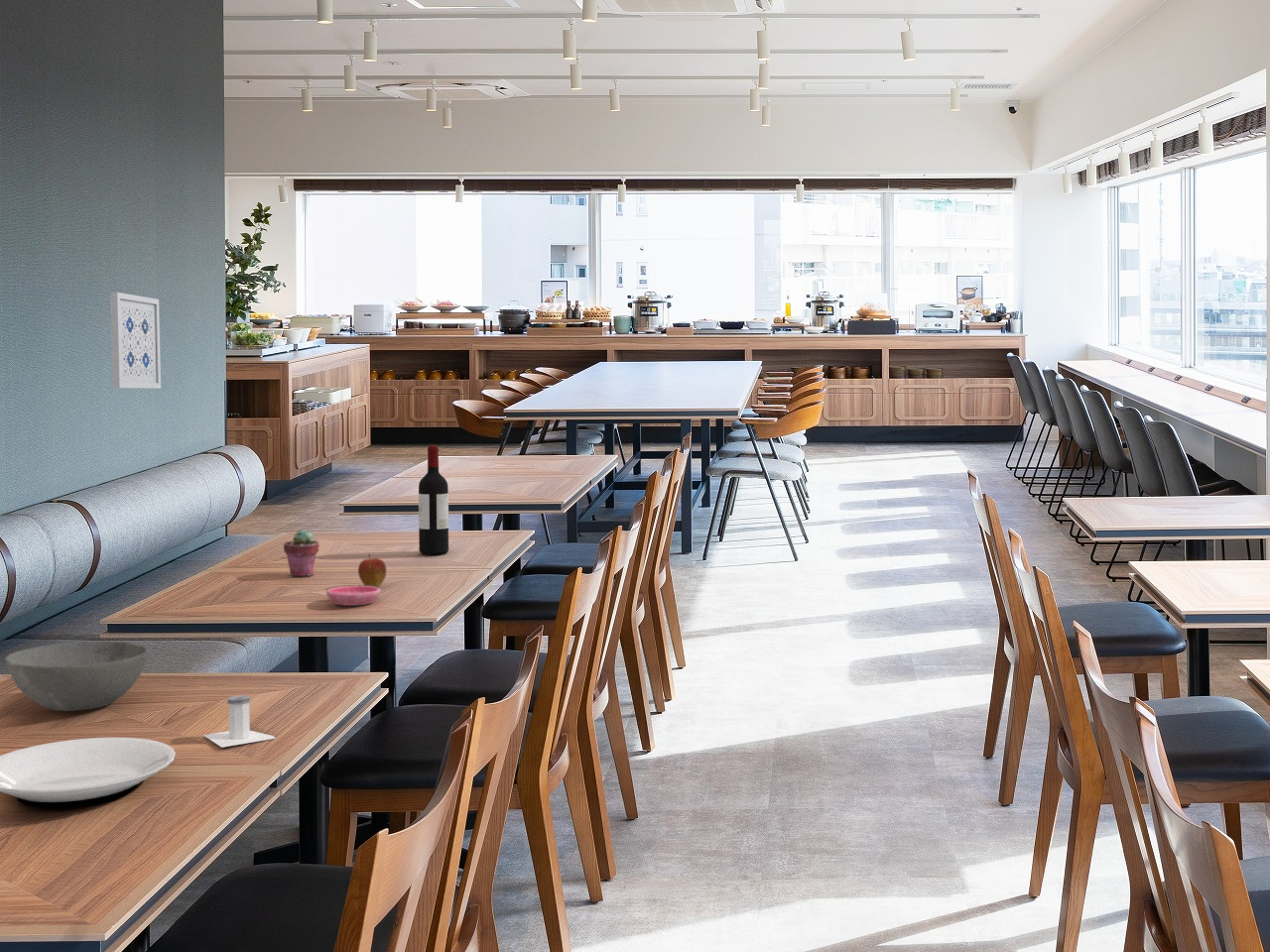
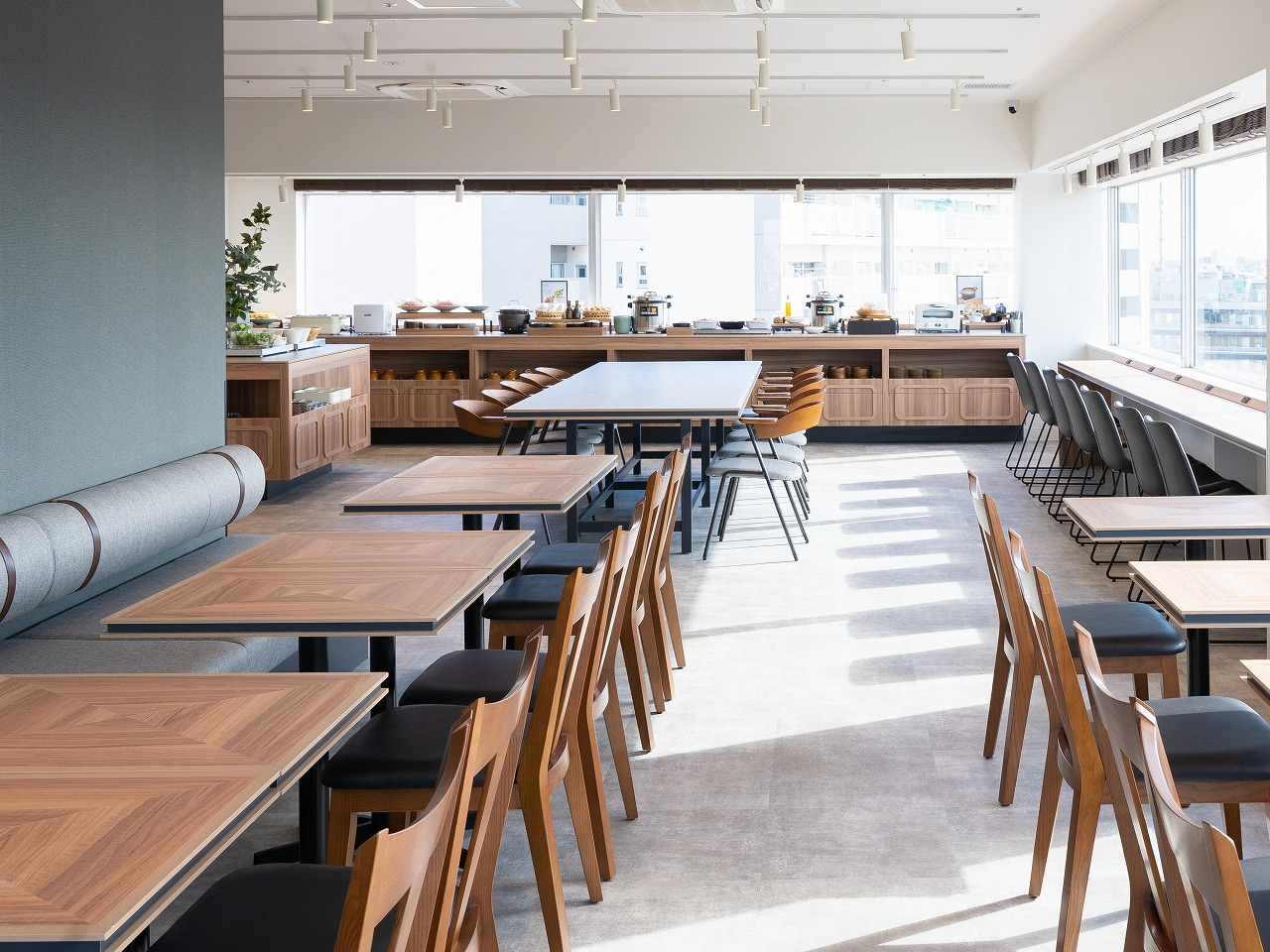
- wall art (136, 342)
- plate (78, 775)
- fruit (372, 570)
- salt shaker (239, 717)
- bowl (78, 678)
- potted succulent (302, 551)
- saucer (353, 595)
- wine bottle (433, 499)
